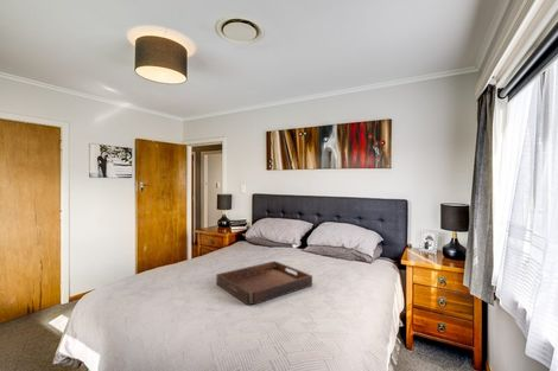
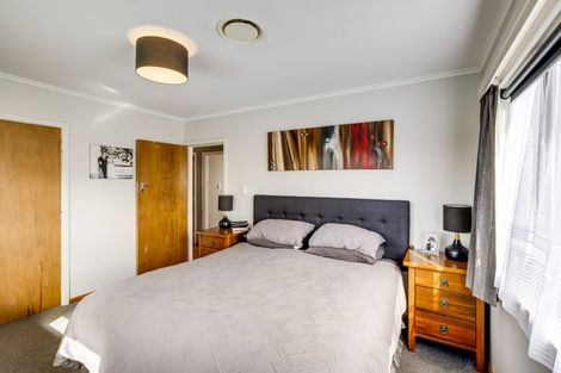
- serving tray (264, 279)
